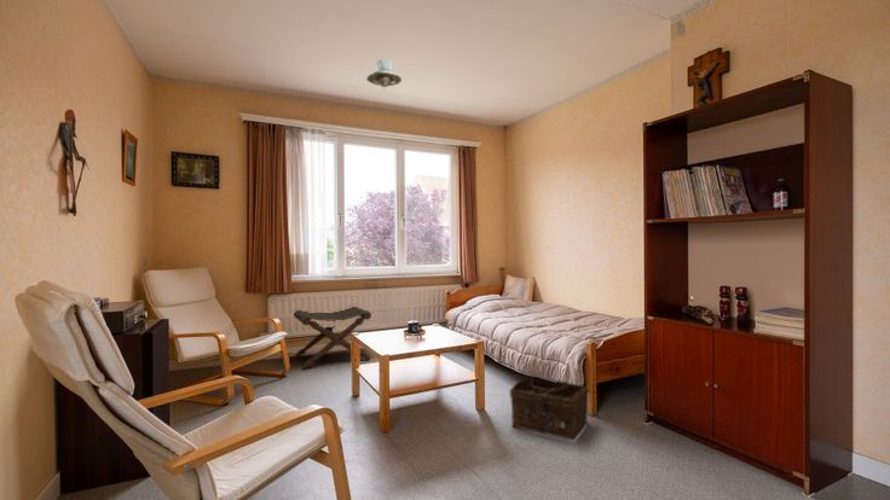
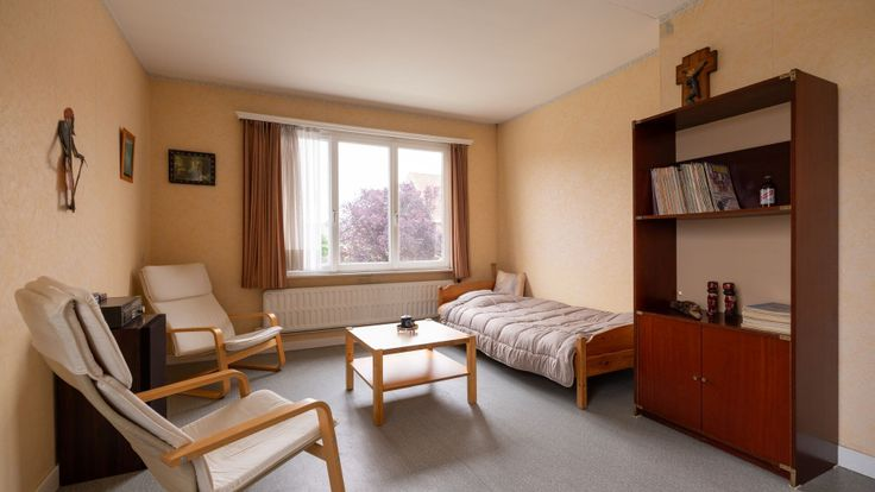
- basket (547, 402)
- ceiling lamp (383, 76)
- footstool (331, 335)
